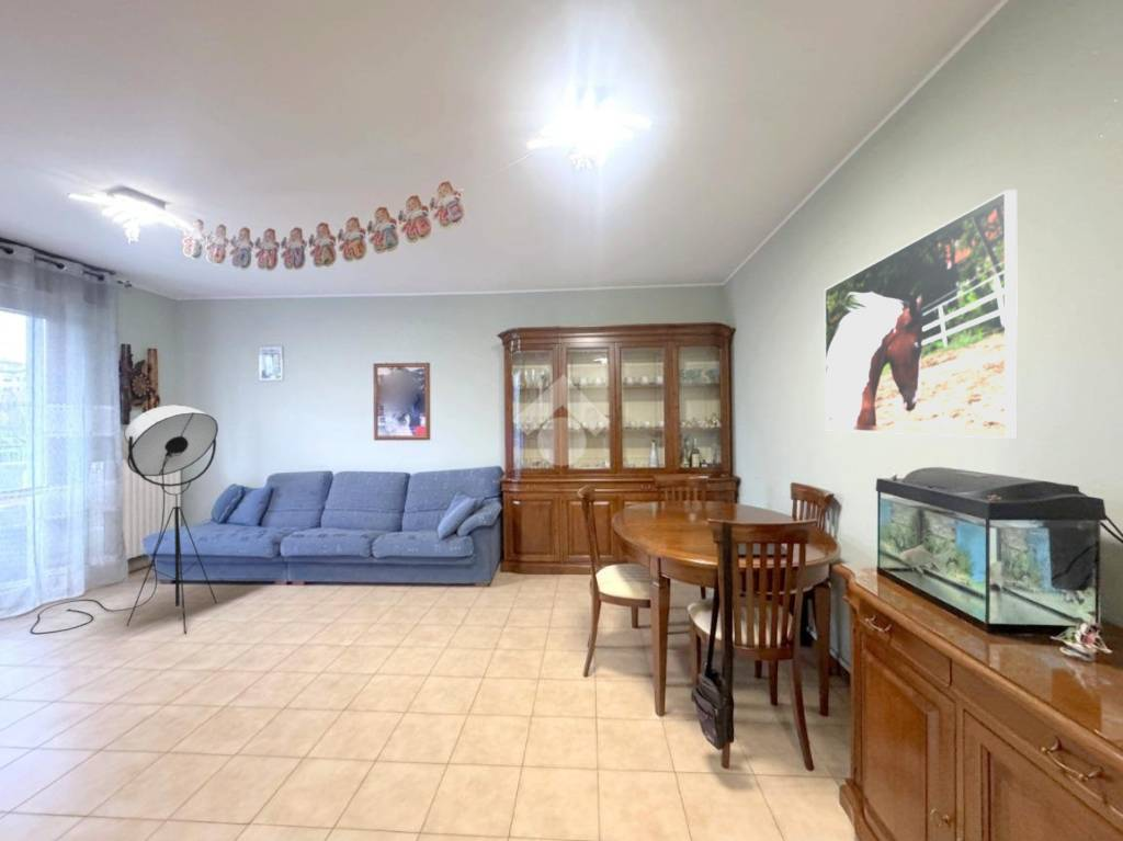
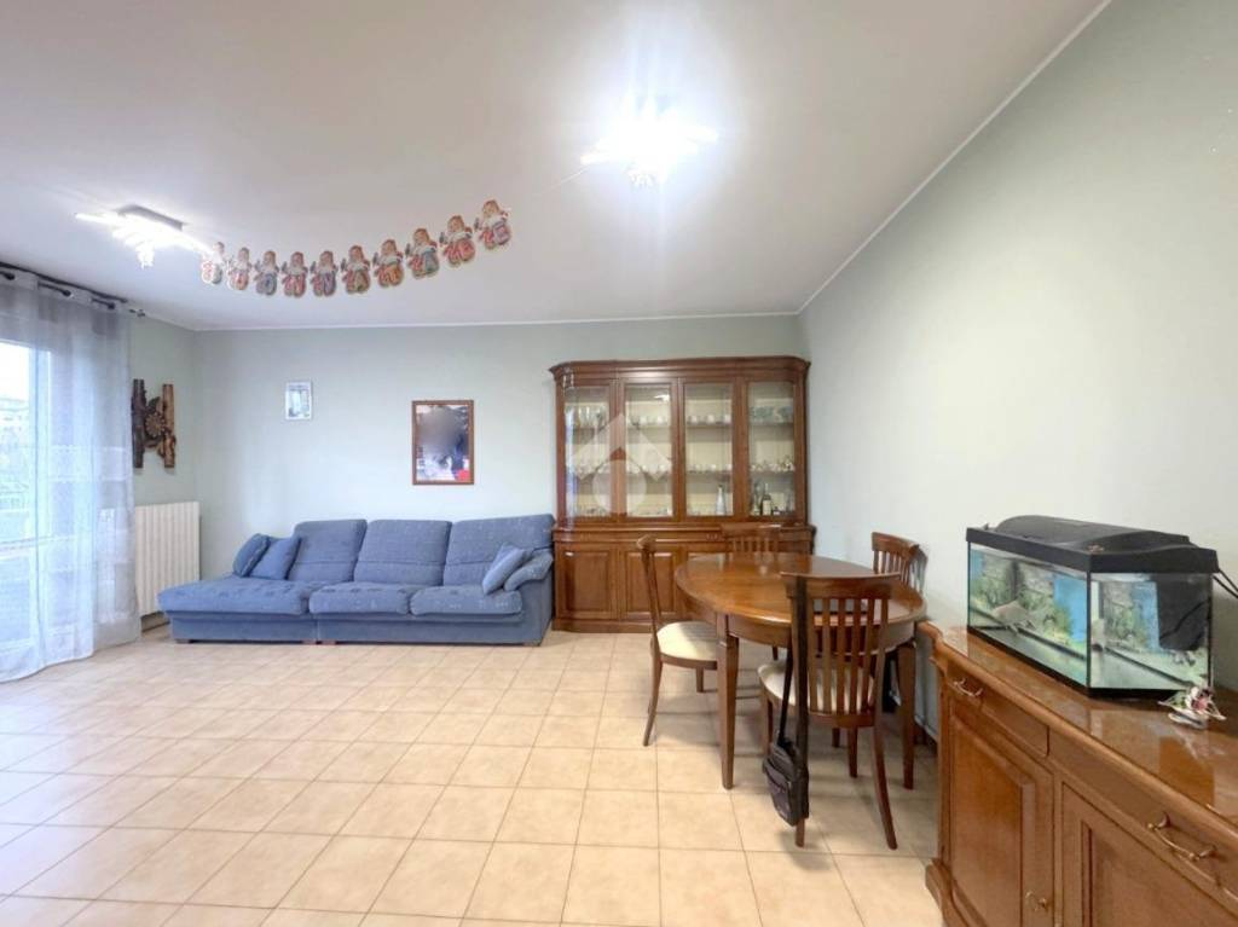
- floor lamp (143, 478)
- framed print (894, 343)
